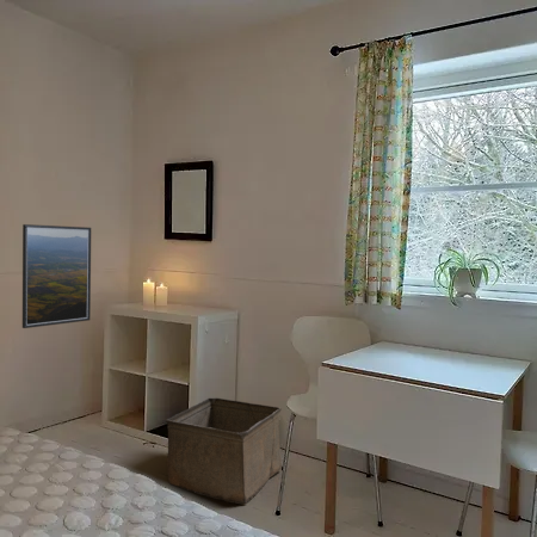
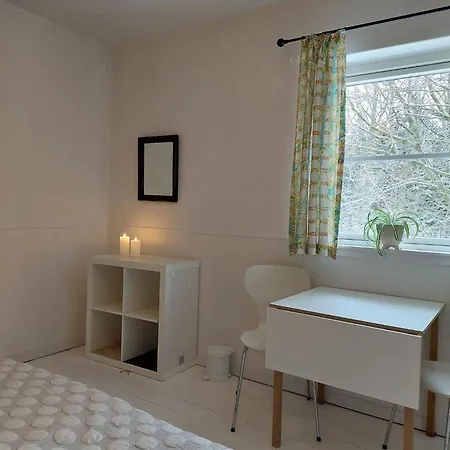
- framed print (58, 274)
- storage bin (227, 445)
